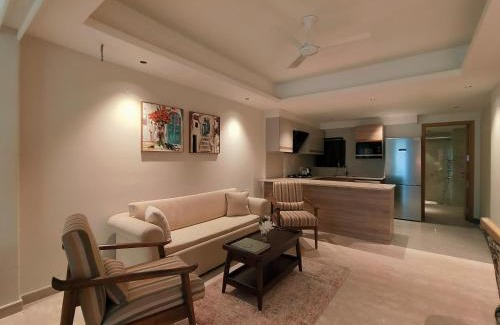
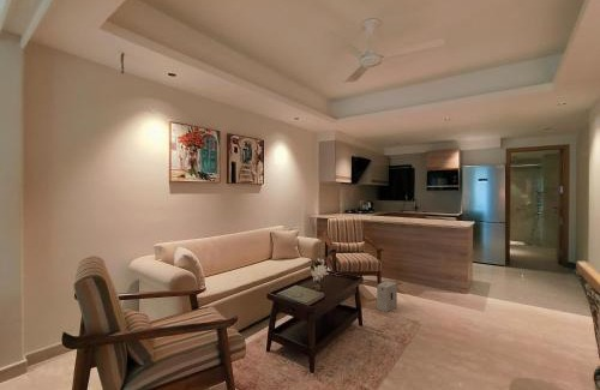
+ cardboard box (386, 295)
